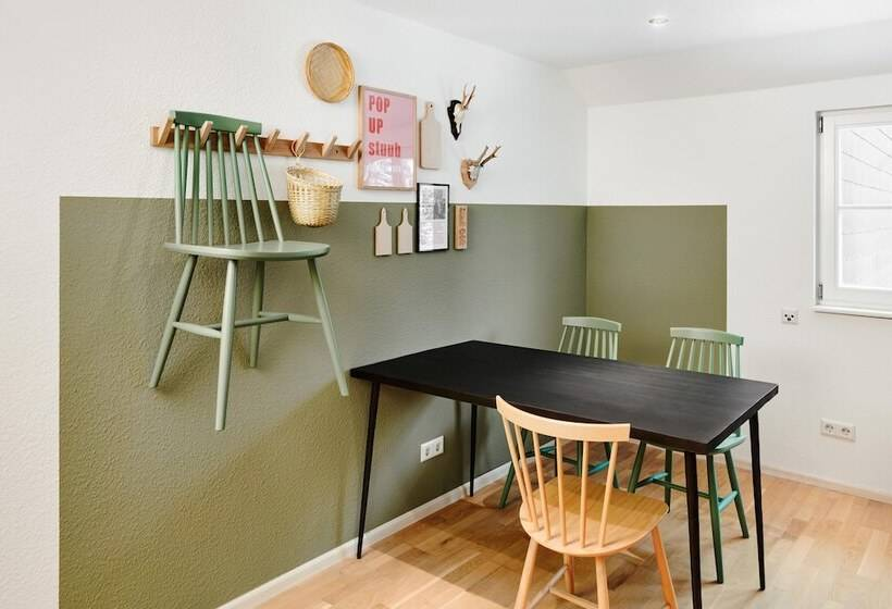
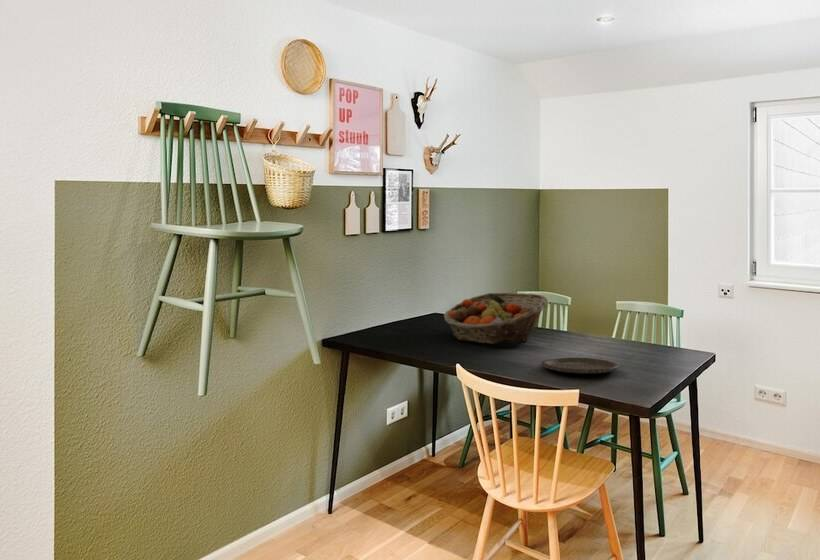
+ fruit basket (494, 316)
+ plate (579, 366)
